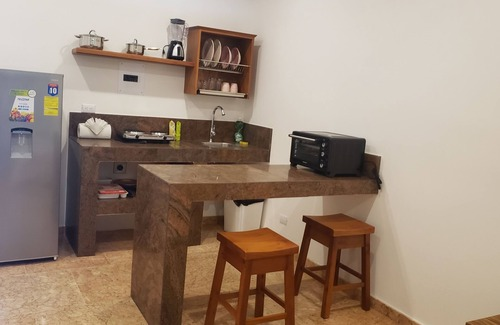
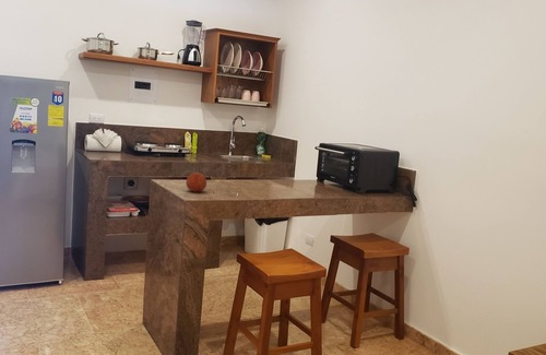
+ fruit (197, 181)
